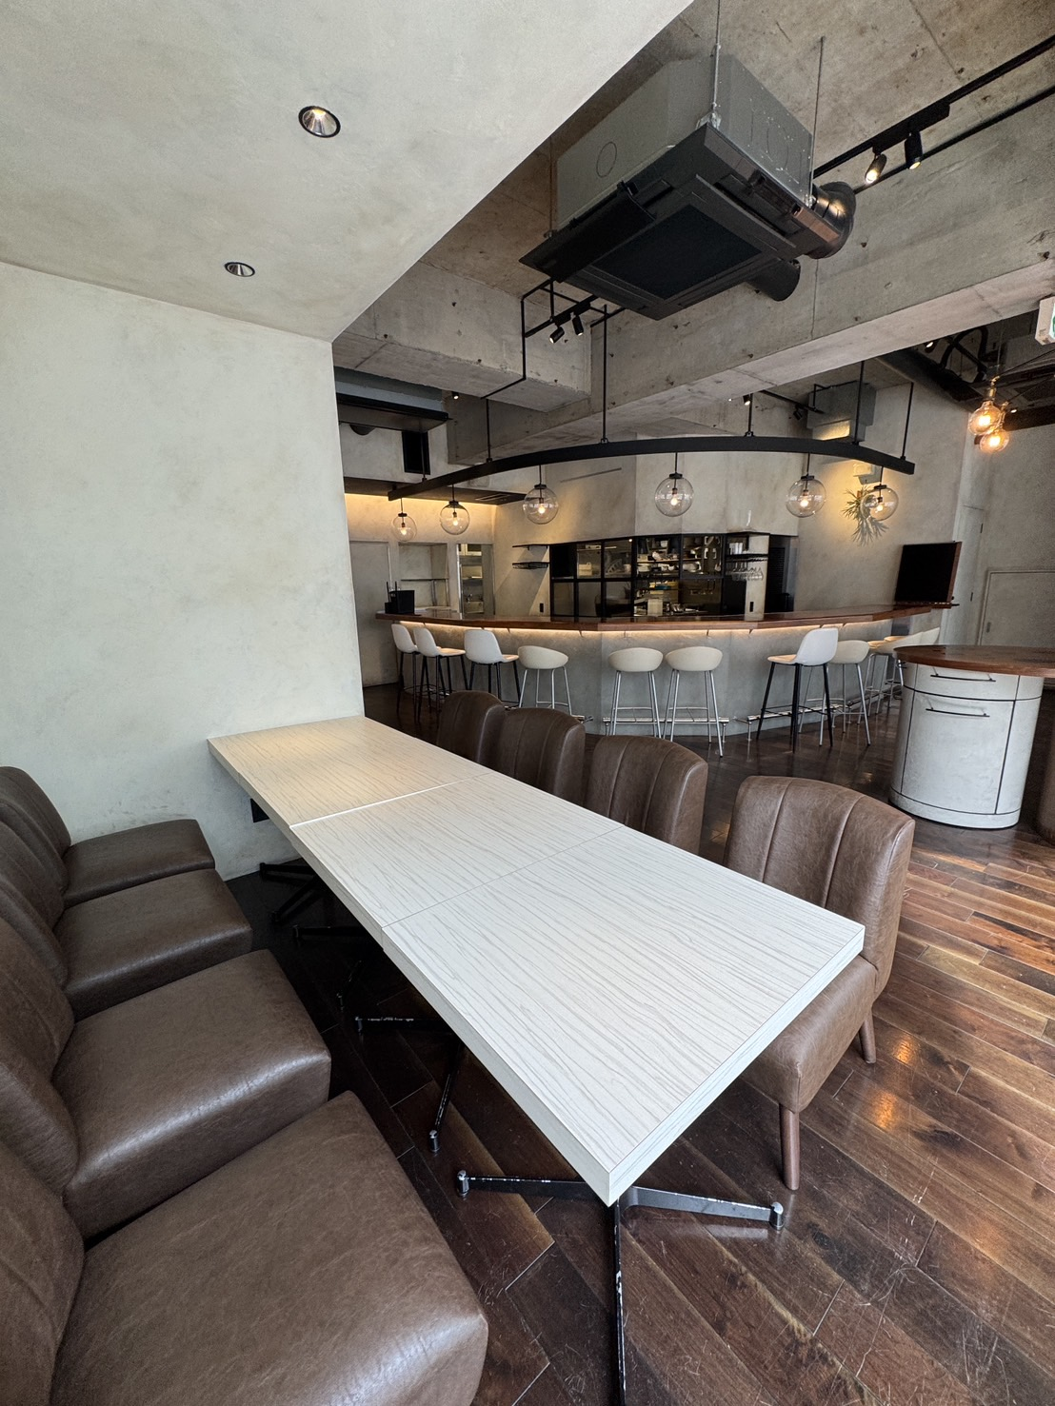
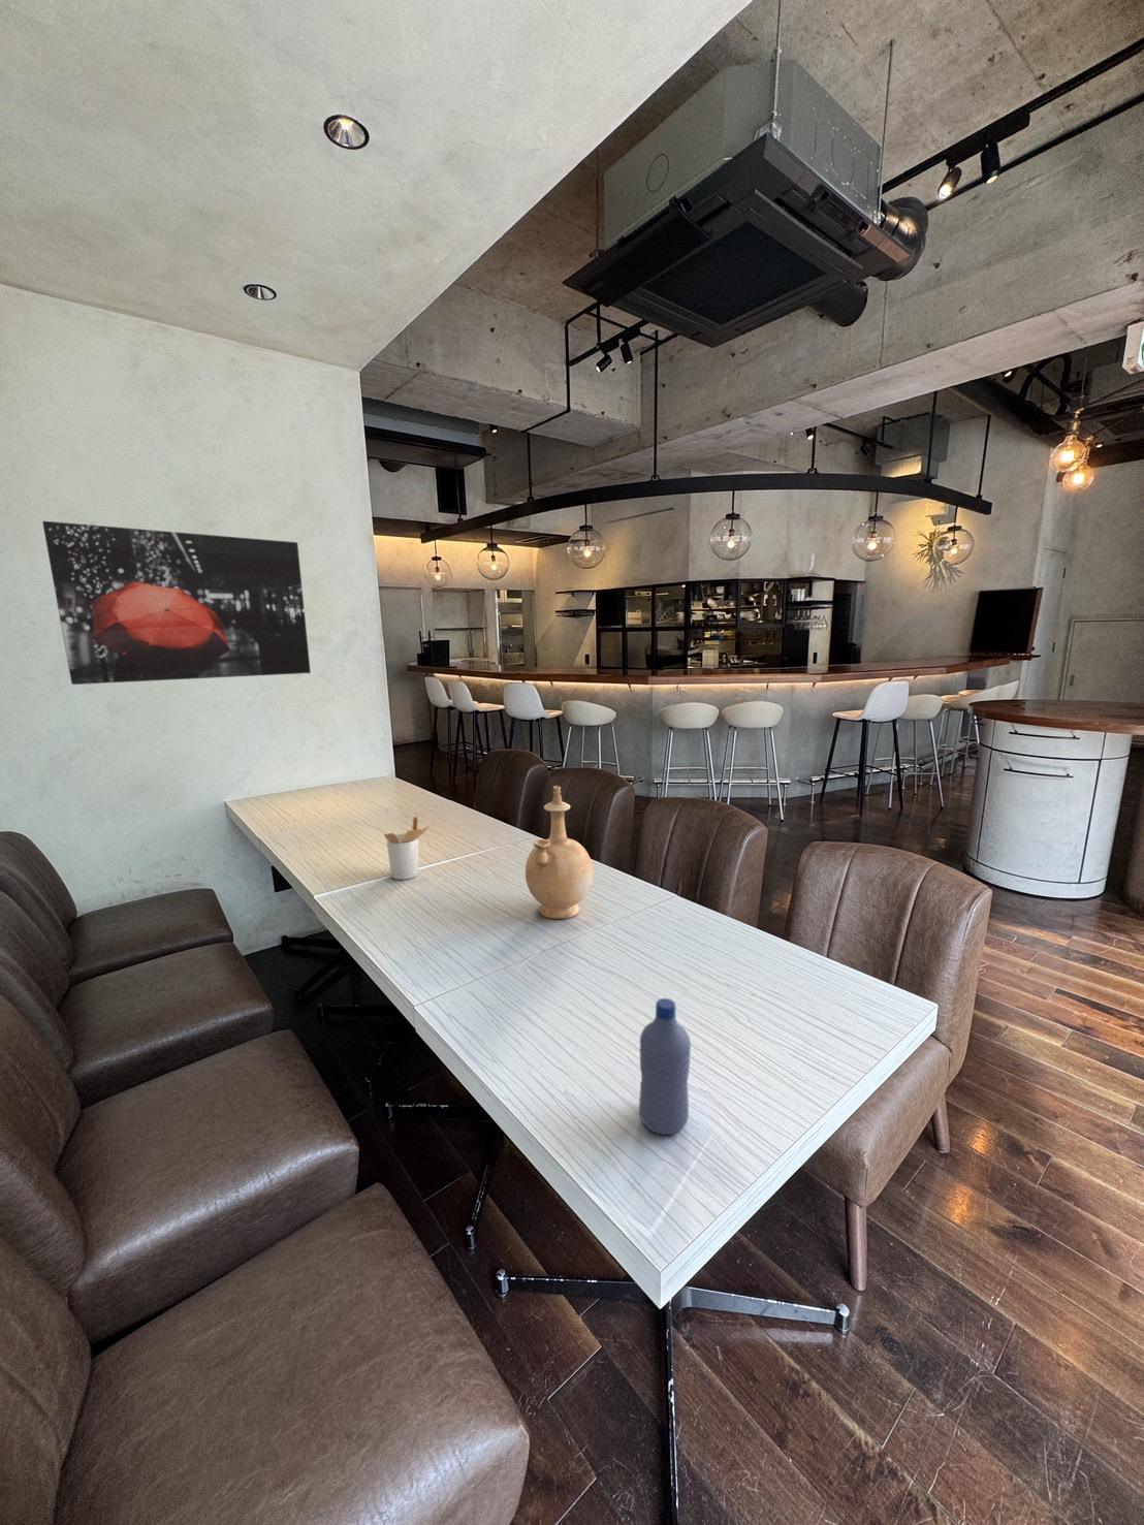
+ utensil holder (407, 848)
+ water bottle (663, 1062)
+ wall art (193, 607)
+ vase (558, 850)
